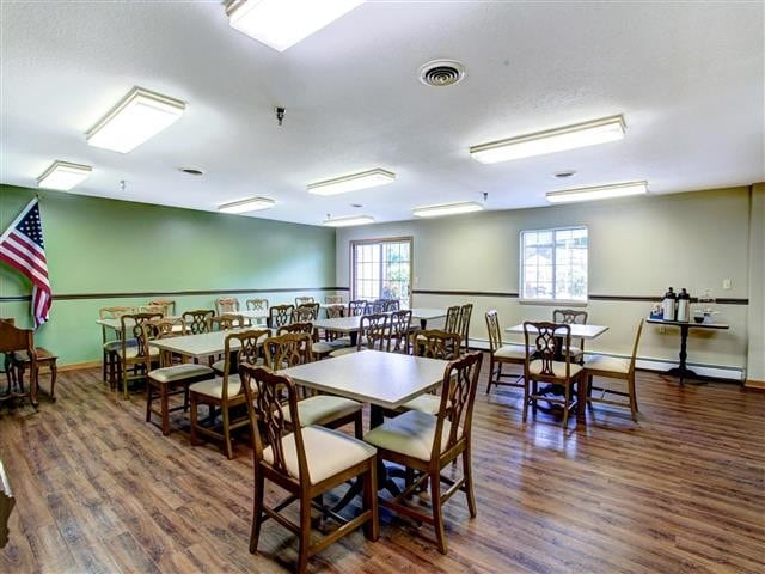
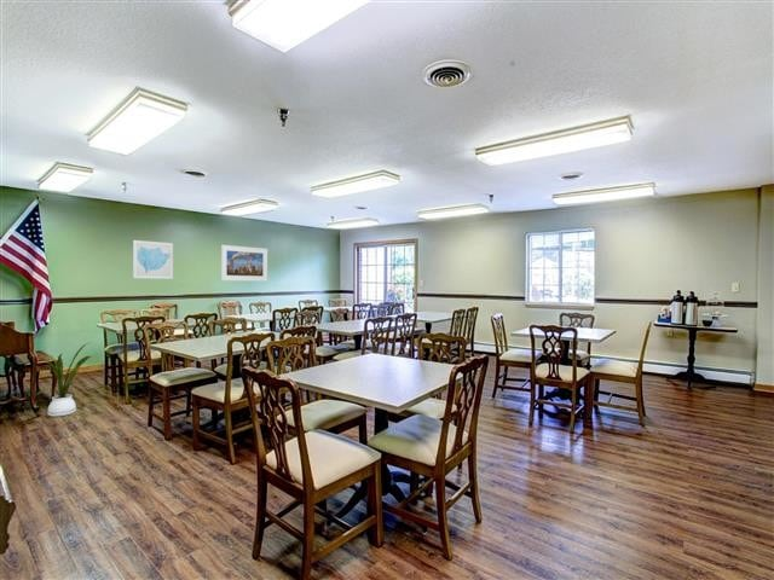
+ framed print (244, 263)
+ house plant (65, 378)
+ wall art (154, 260)
